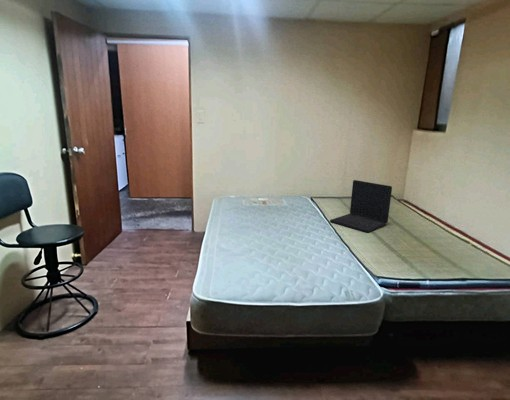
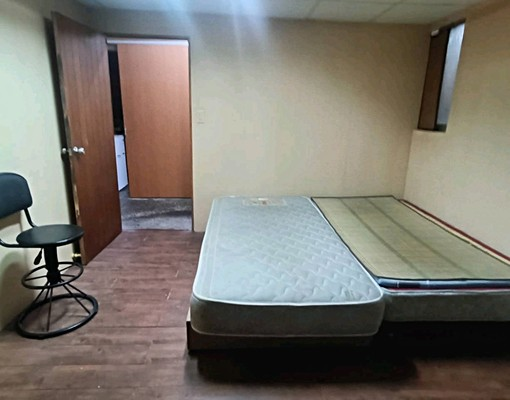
- laptop (360, 204)
